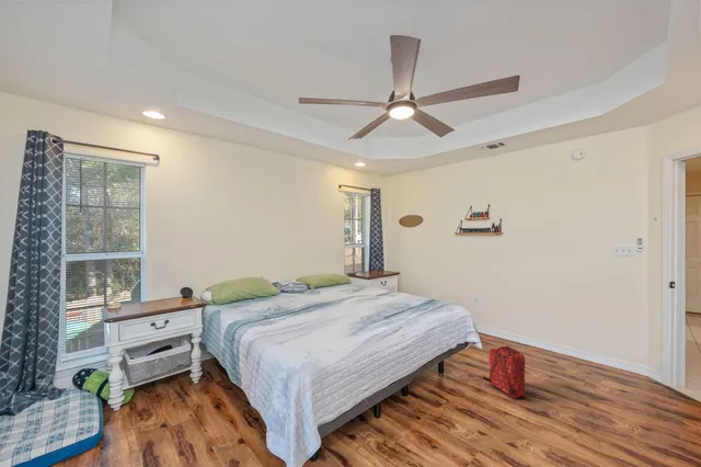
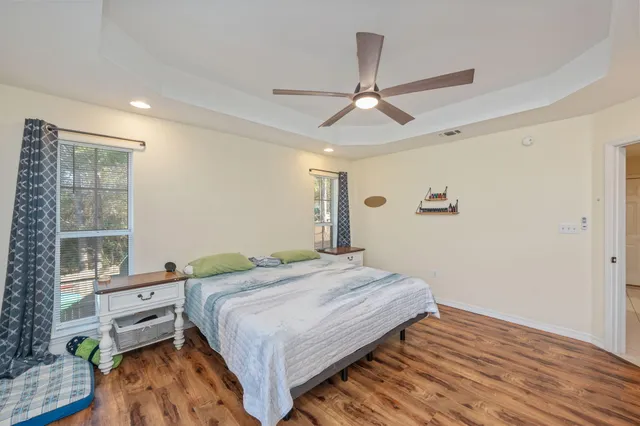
- backpack (505, 368)
